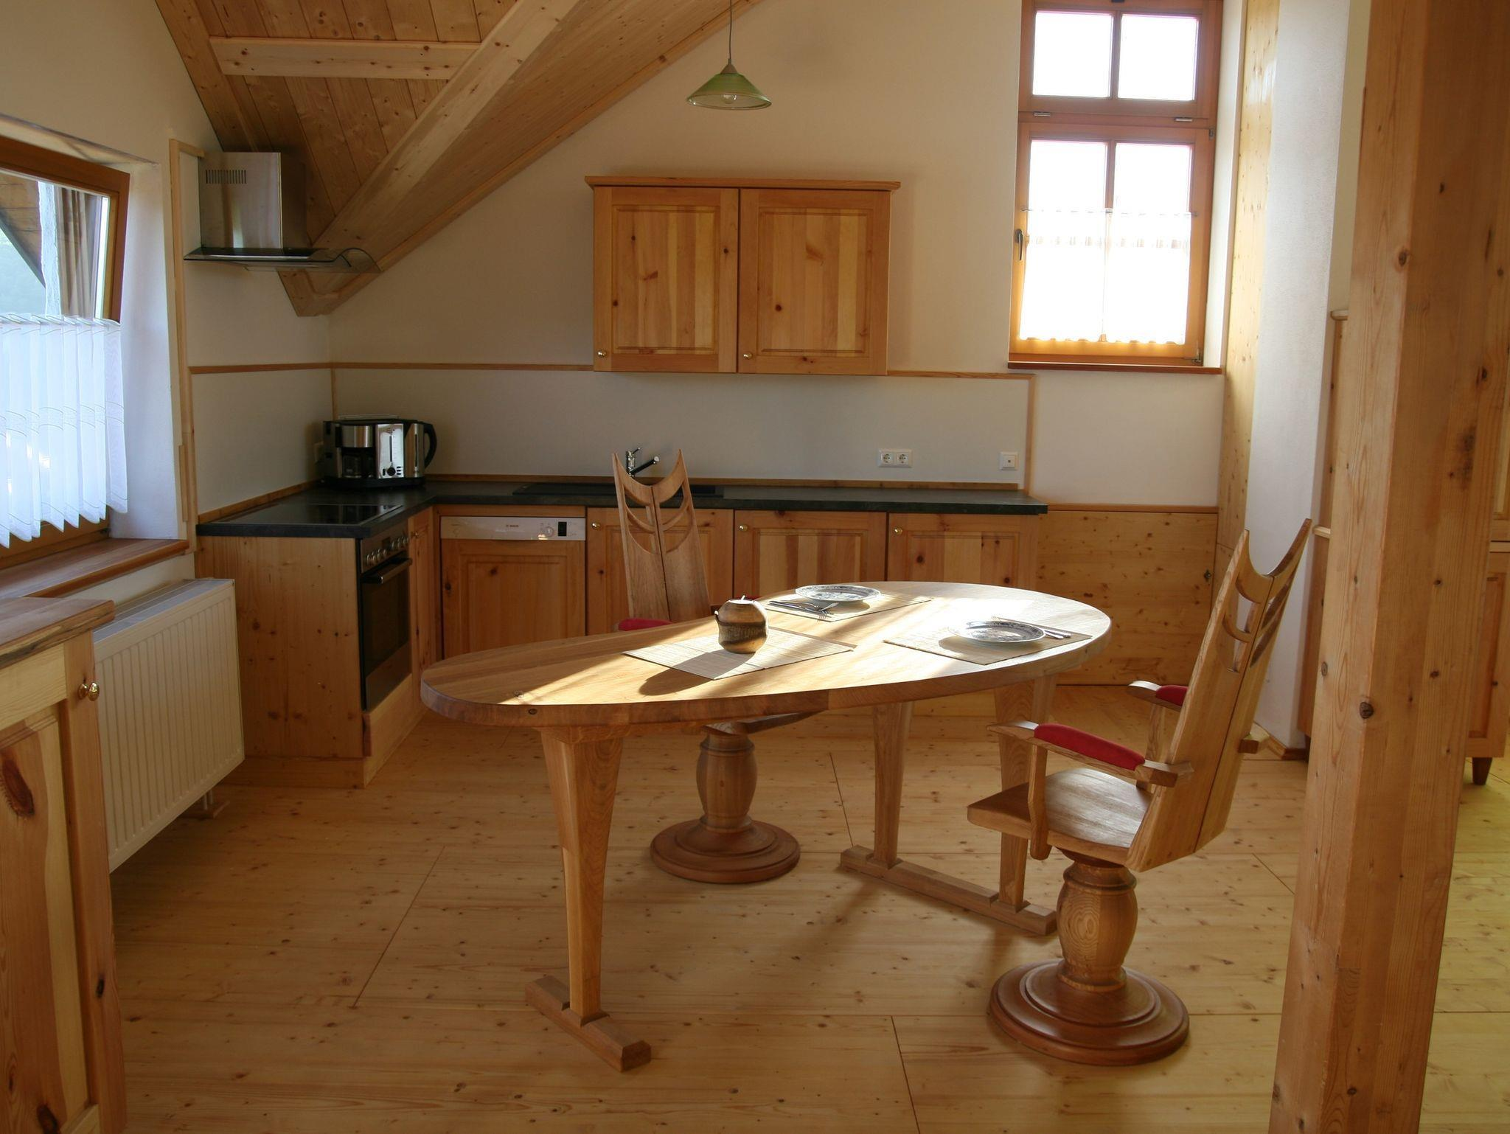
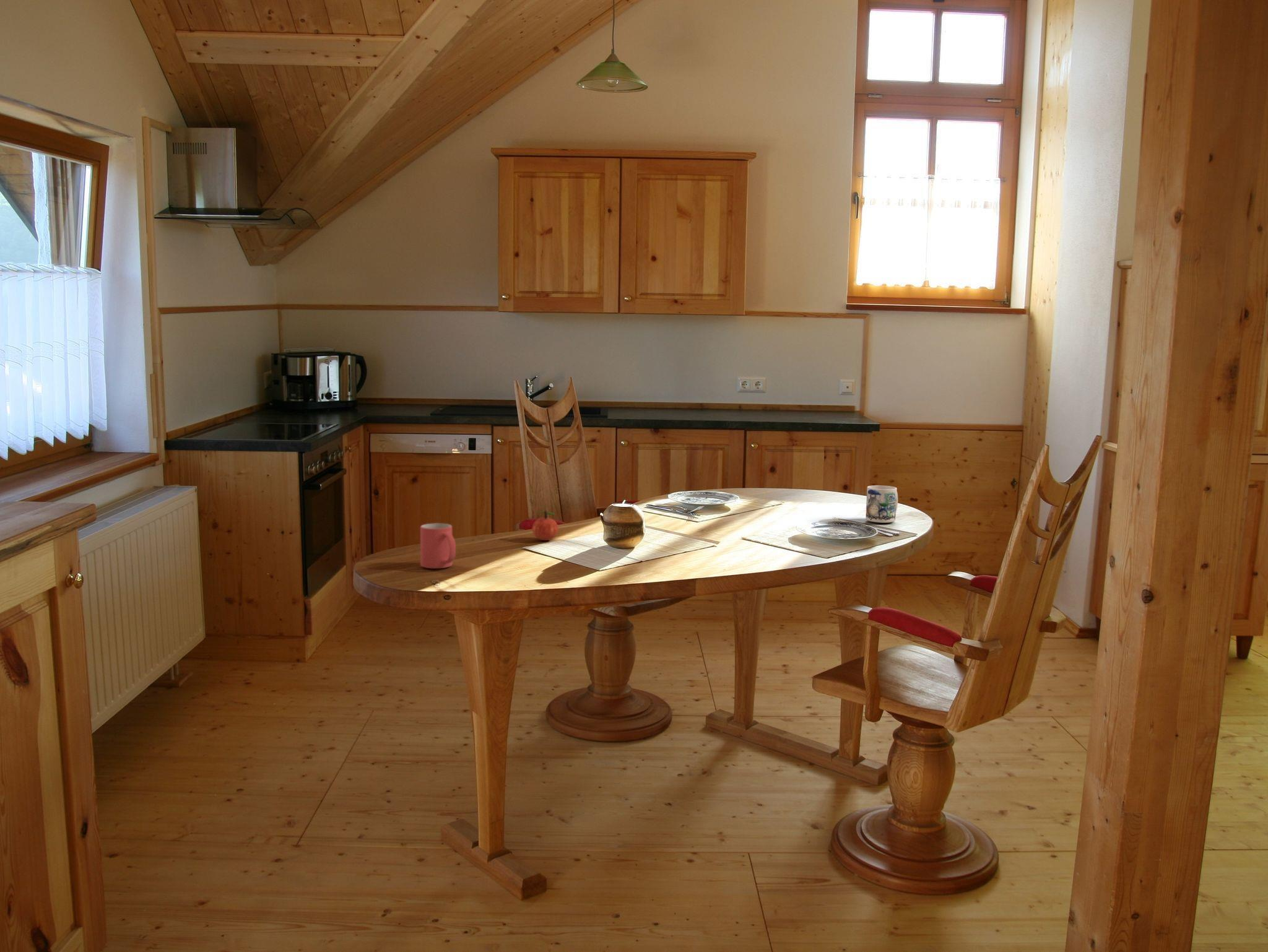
+ mug (884, 503)
+ mug (440, 547)
+ apple (545, 525)
